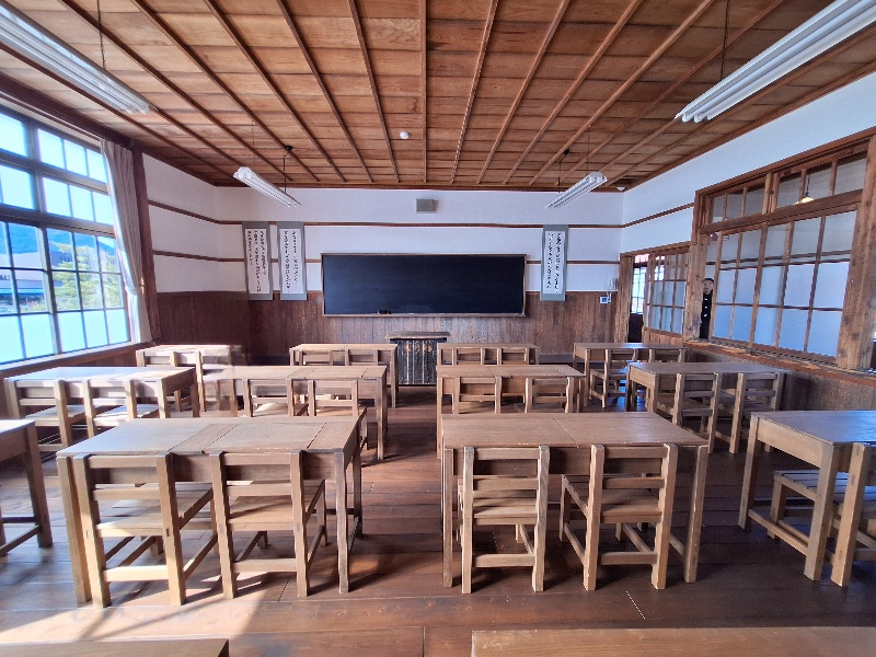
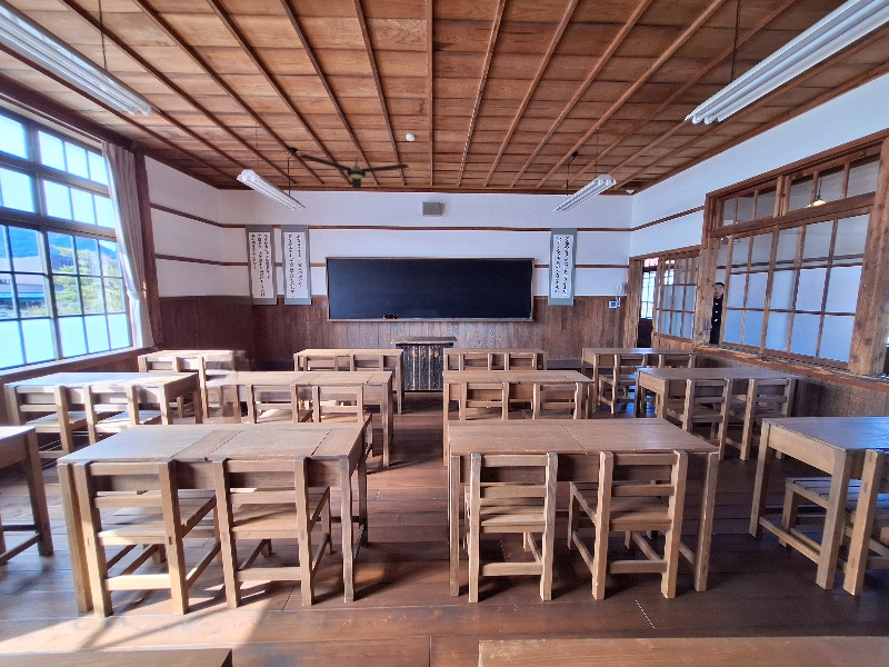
+ ceiling fan (356, 171)
